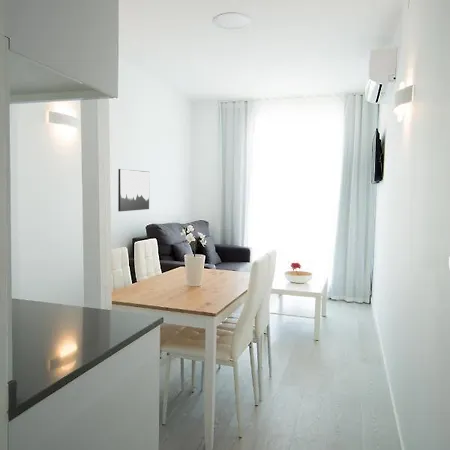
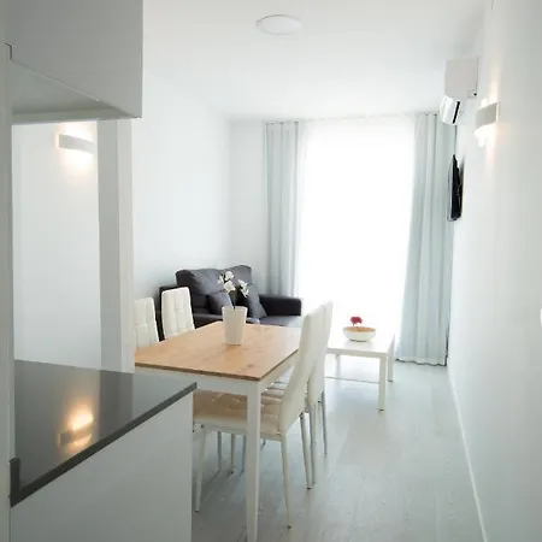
- wall art (134, 190)
